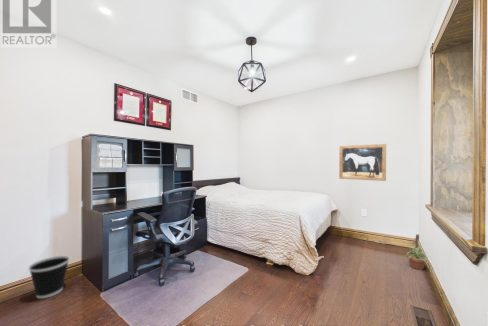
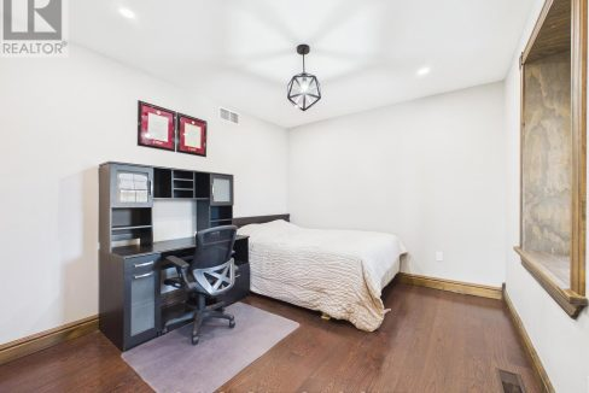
- wall art (361, 162)
- potted plant (416, 256)
- wastebasket (50, 277)
